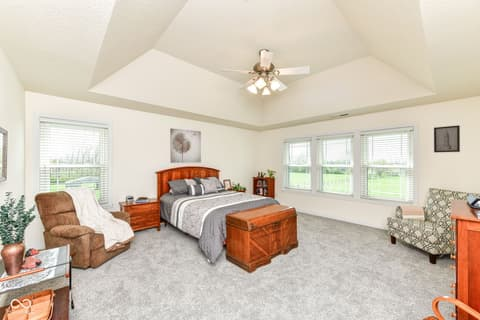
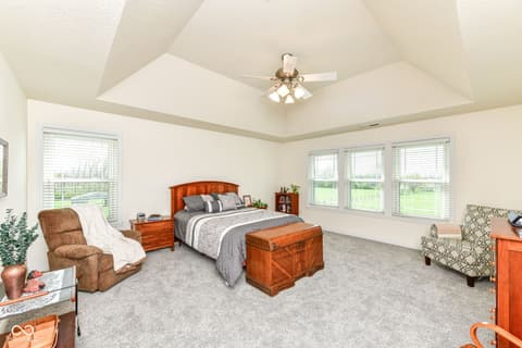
- wall art (446, 139)
- wall art (186, 146)
